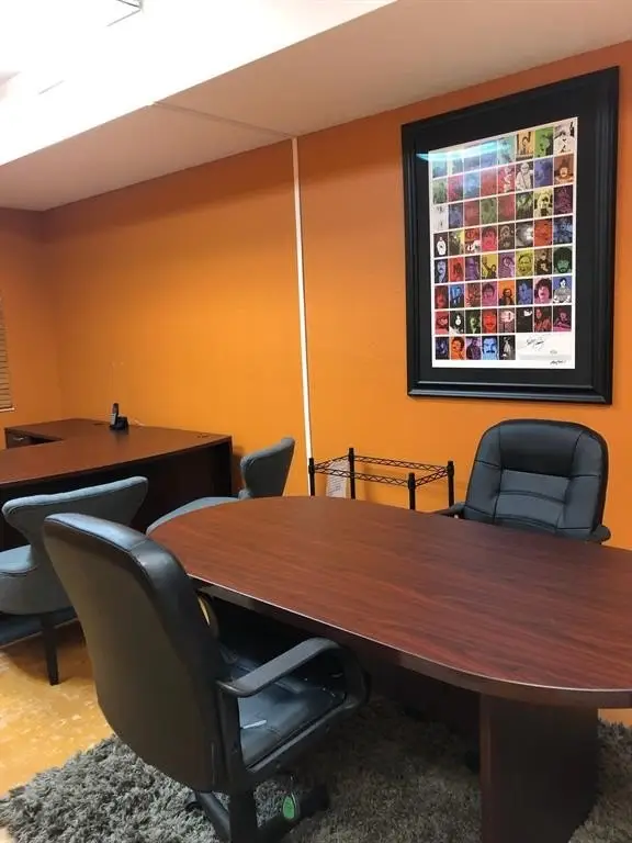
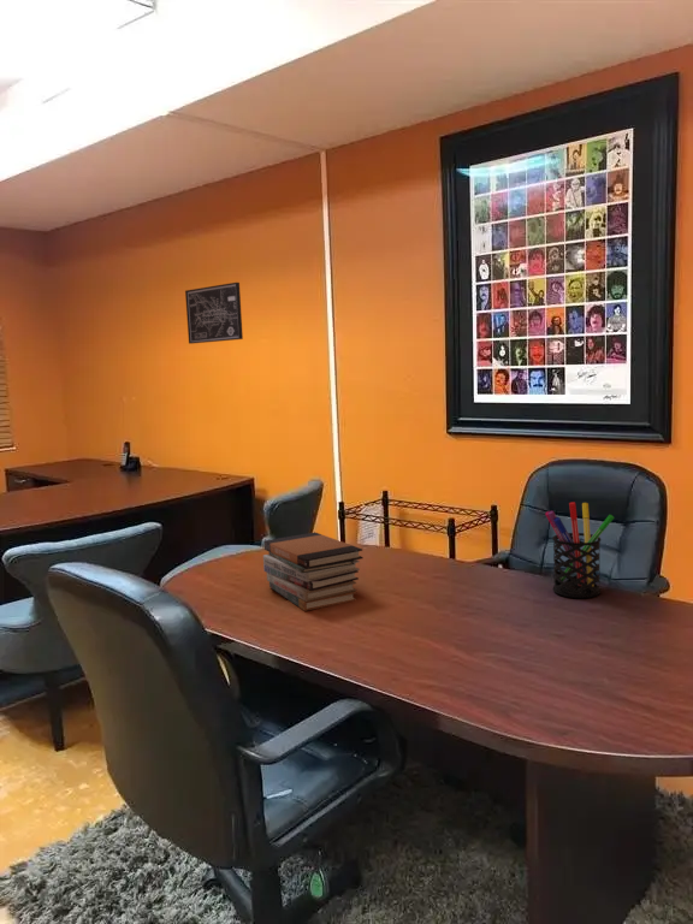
+ pen holder (581, 545)
+ book stack (310, 568)
+ wall art (213, 314)
